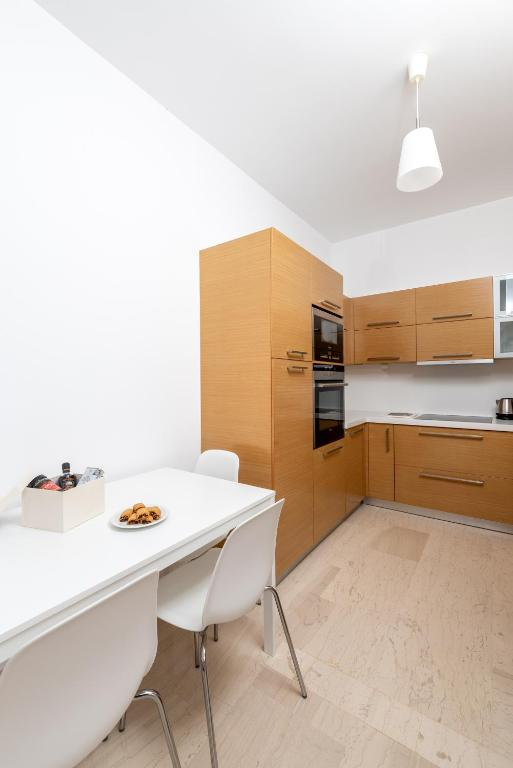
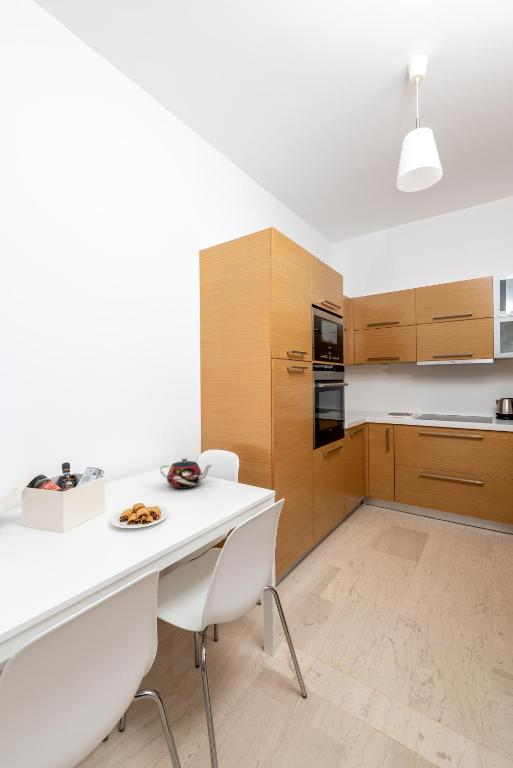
+ teapot (186, 471)
